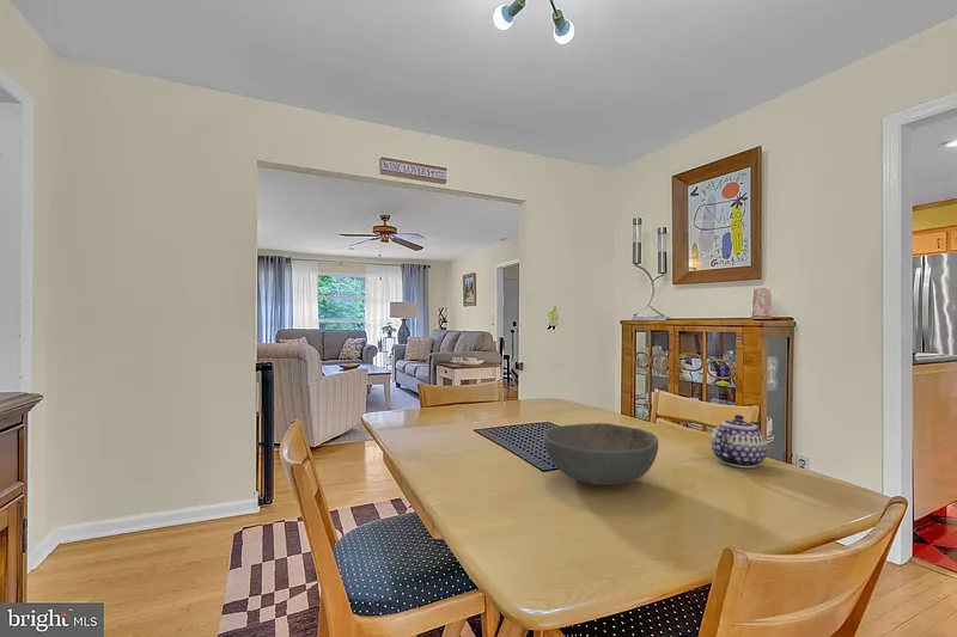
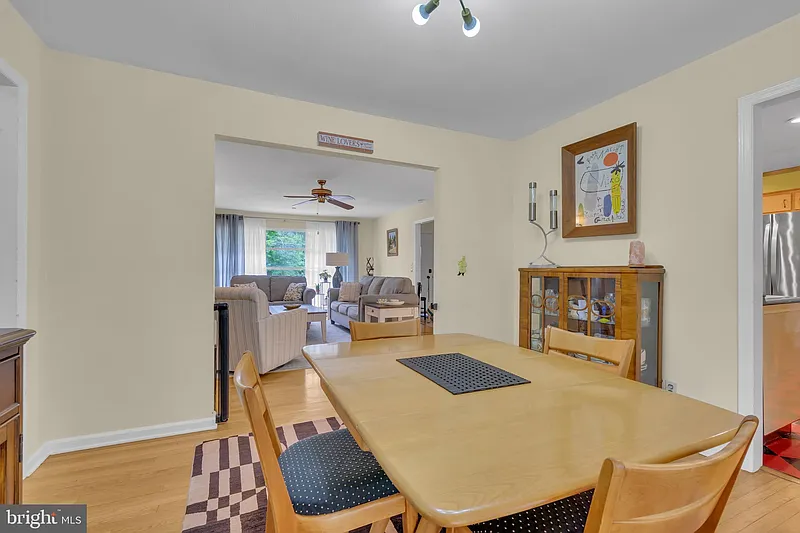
- bowl (599, 457)
- teapot (738, 439)
